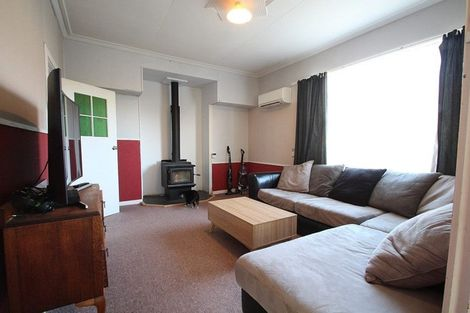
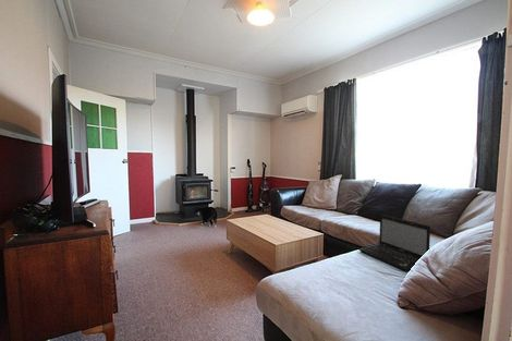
+ laptop (391, 240)
